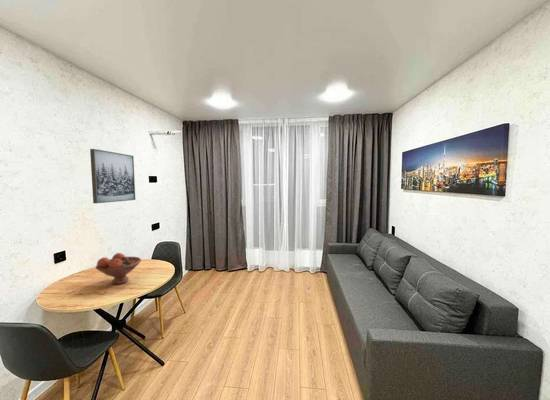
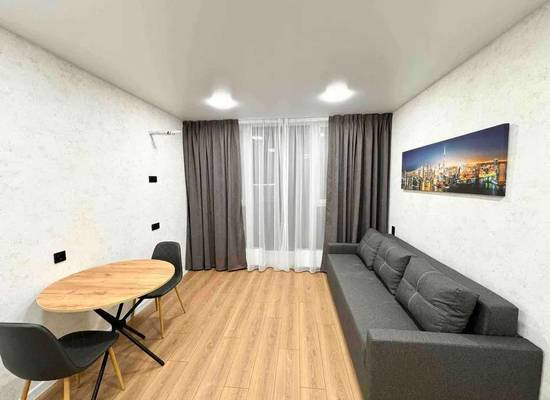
- fruit bowl (119, 268)
- wall art (115, 177)
